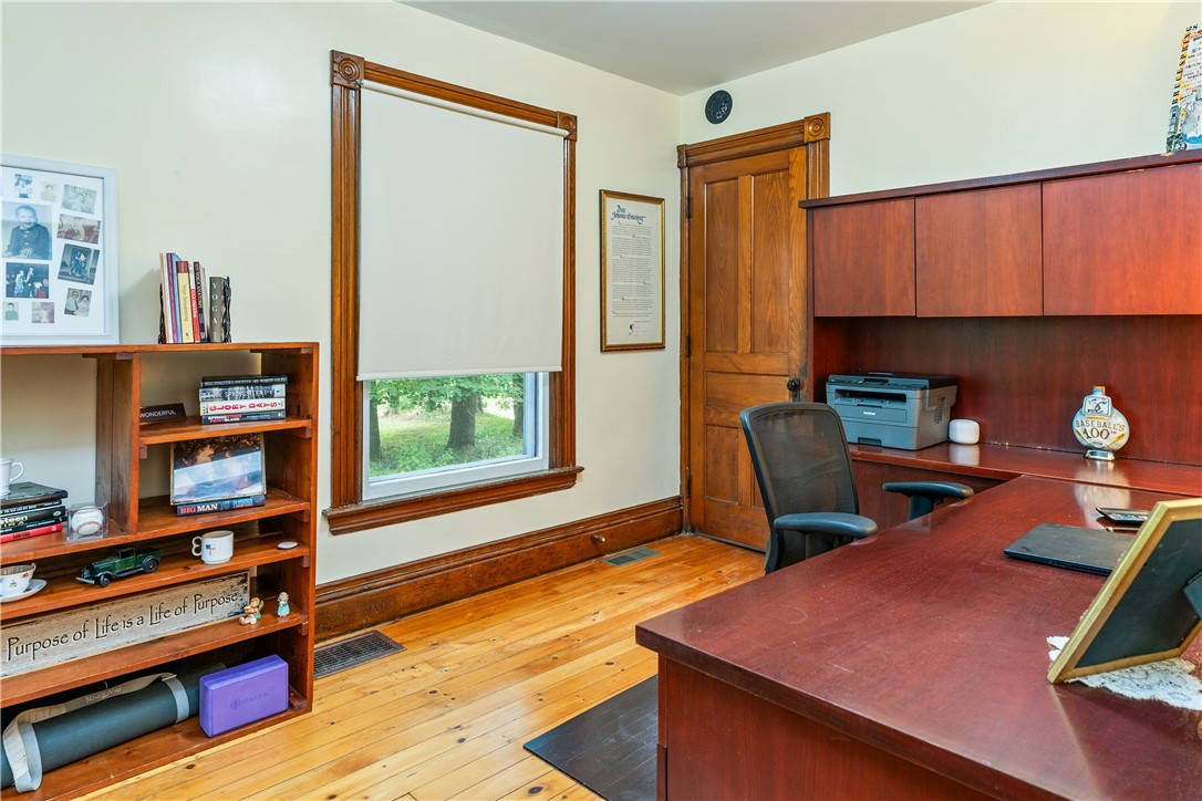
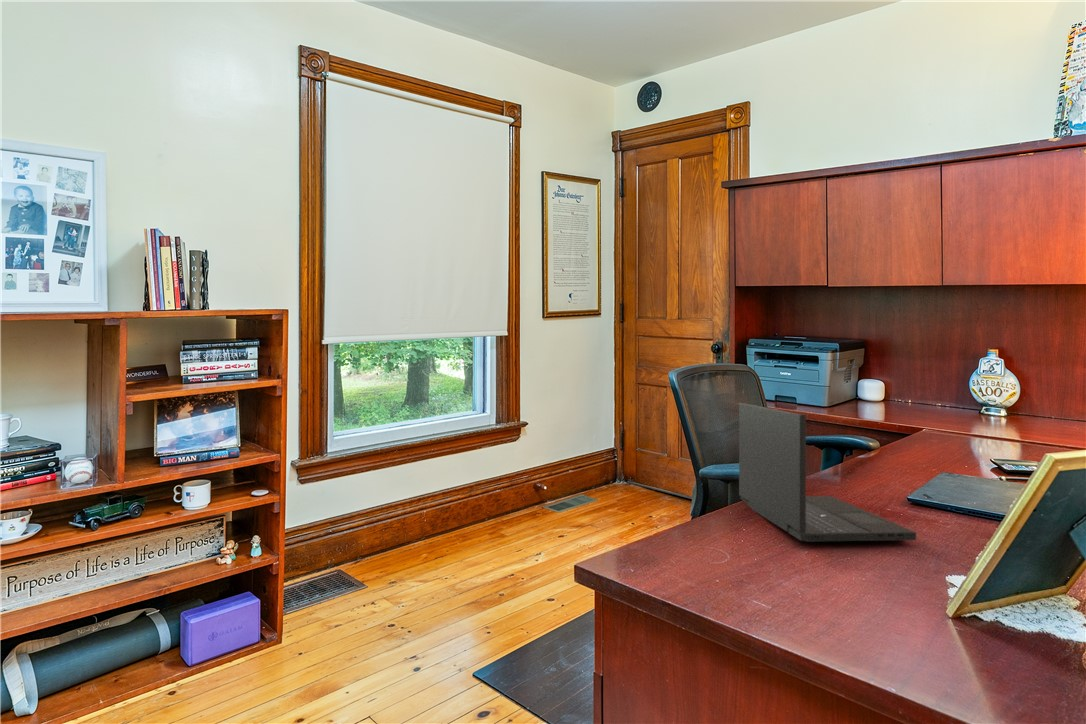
+ laptop (805, 463)
